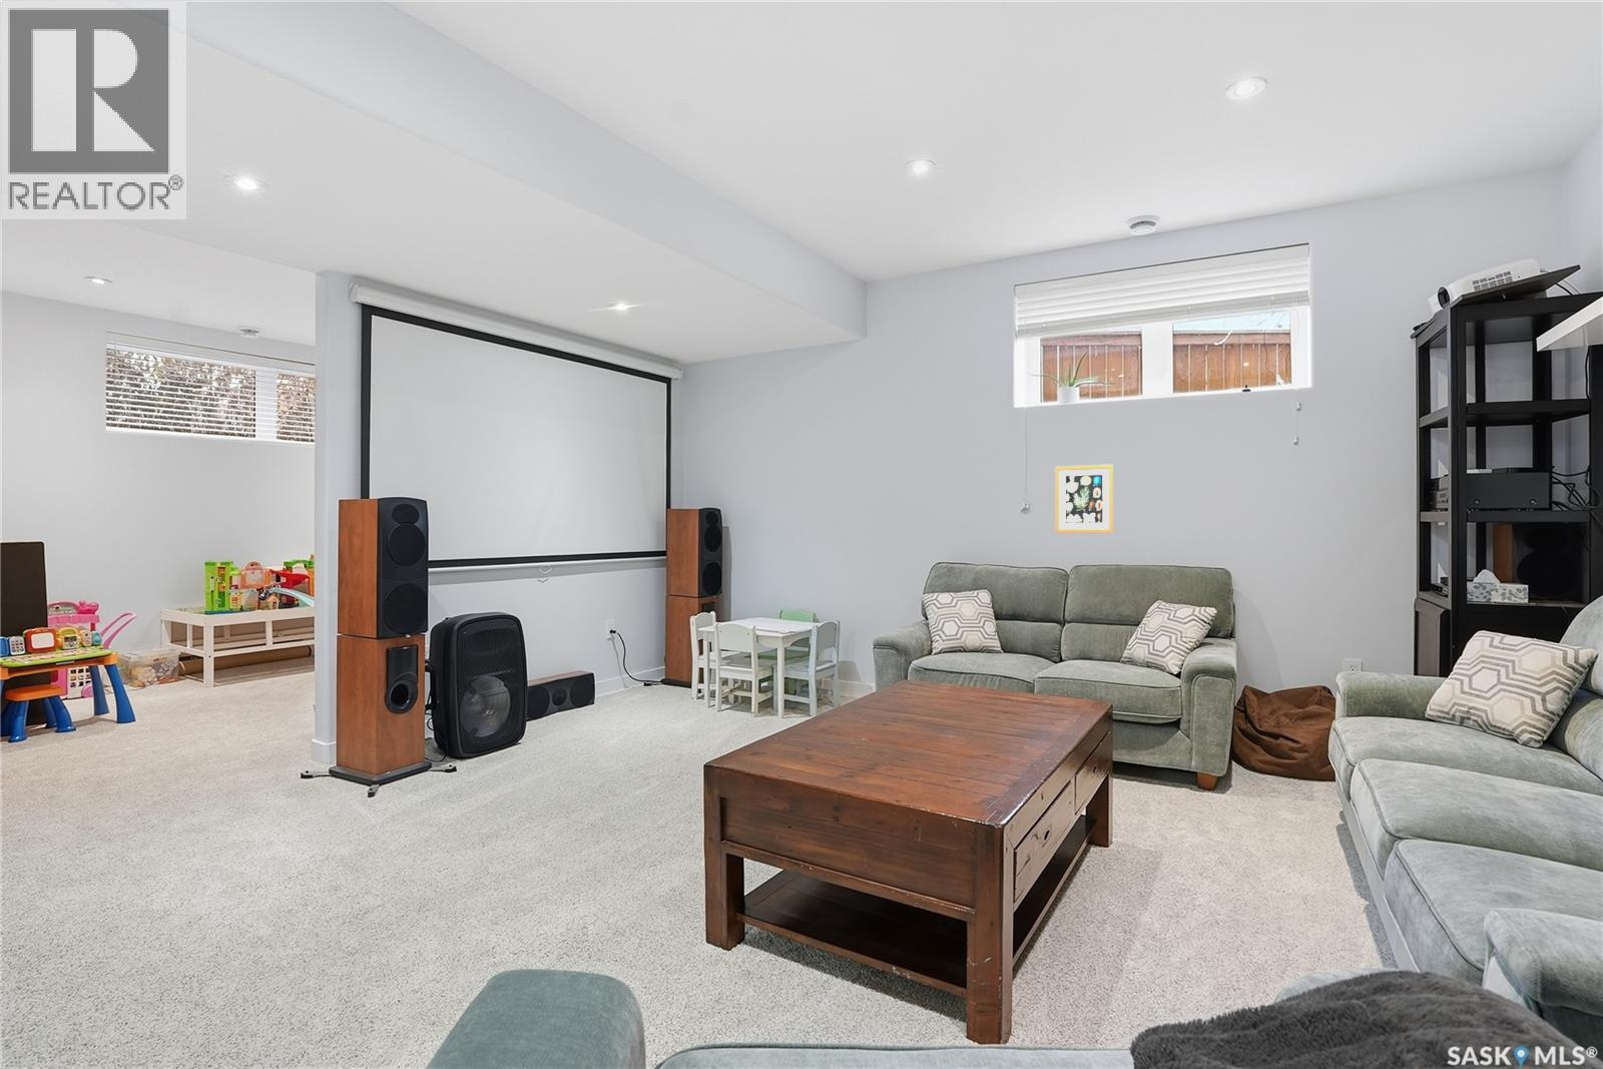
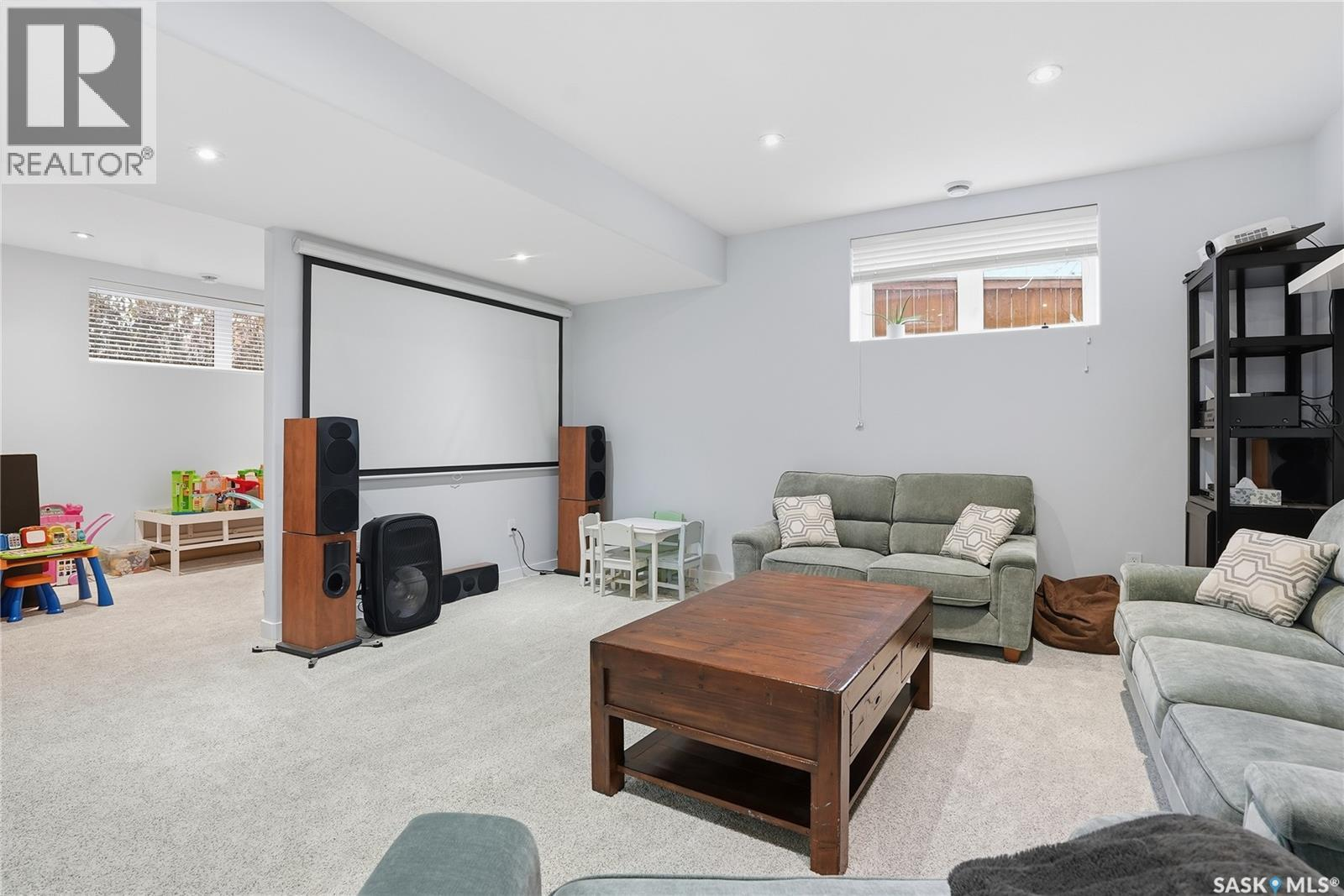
- wall art (1083, 499)
